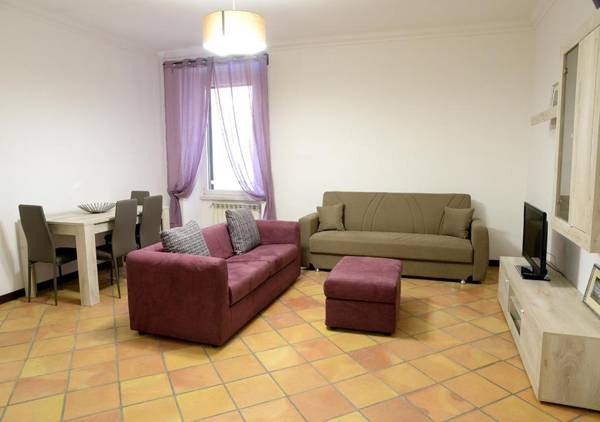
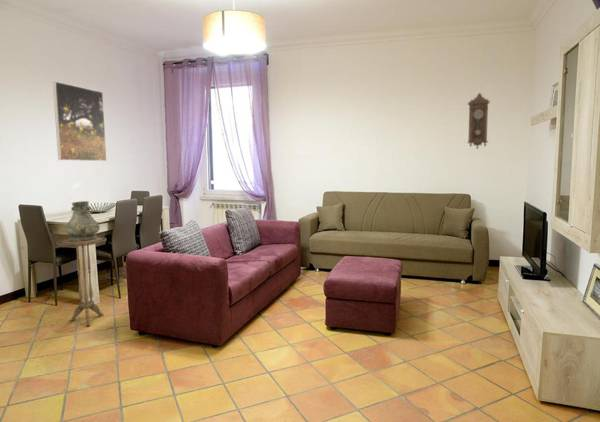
+ pendulum clock (478, 121)
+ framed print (81, 124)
+ vase (82, 220)
+ side table (84, 280)
